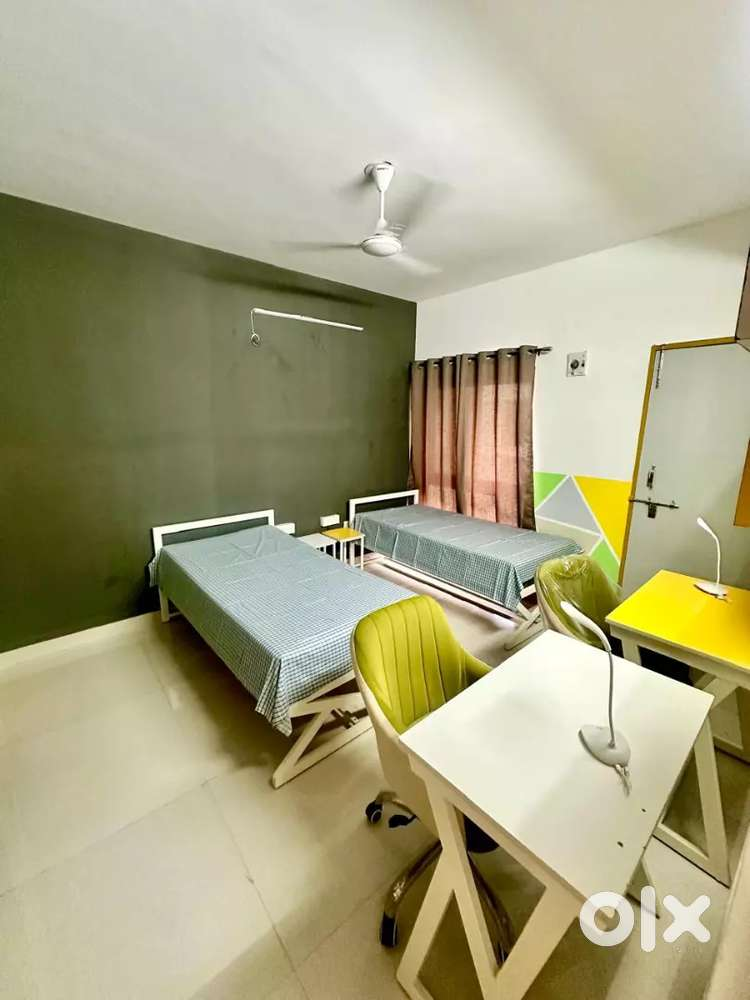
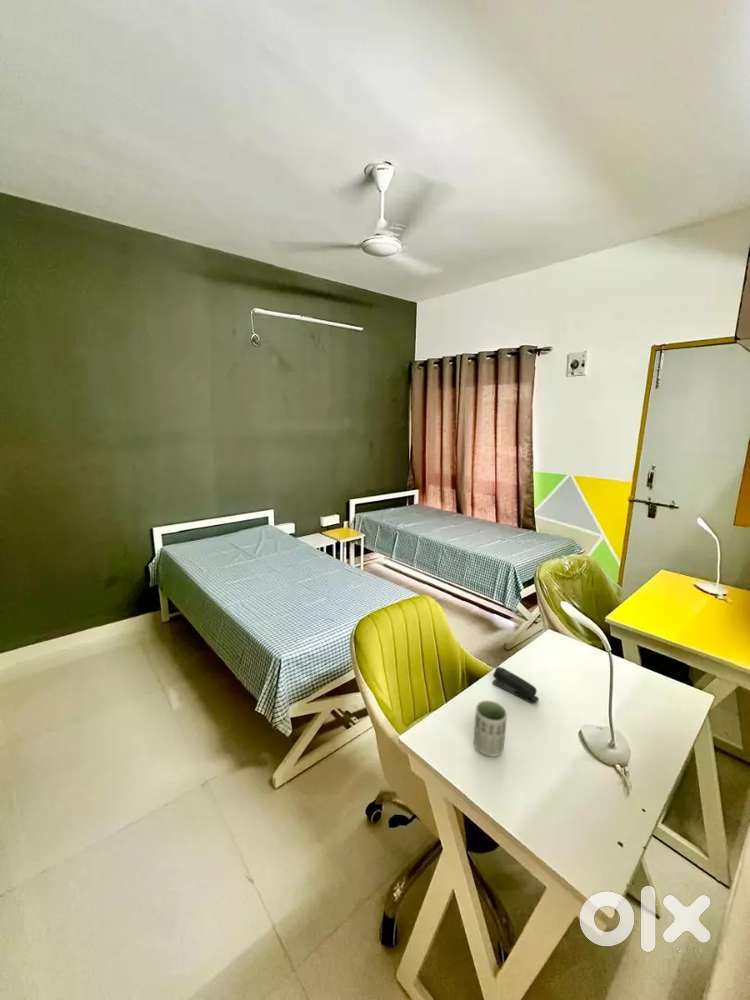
+ stapler (515, 683)
+ cup (489, 729)
